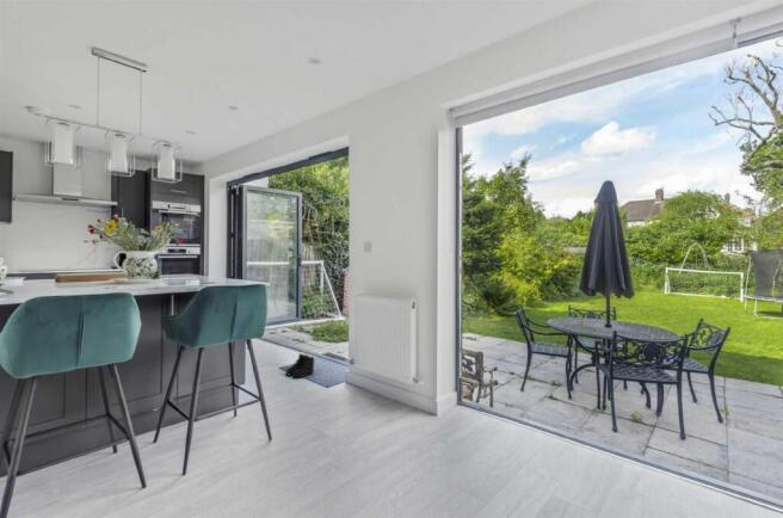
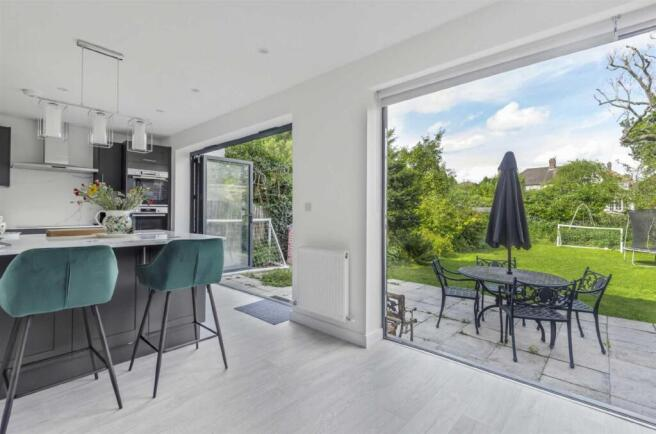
- boots (300, 364)
